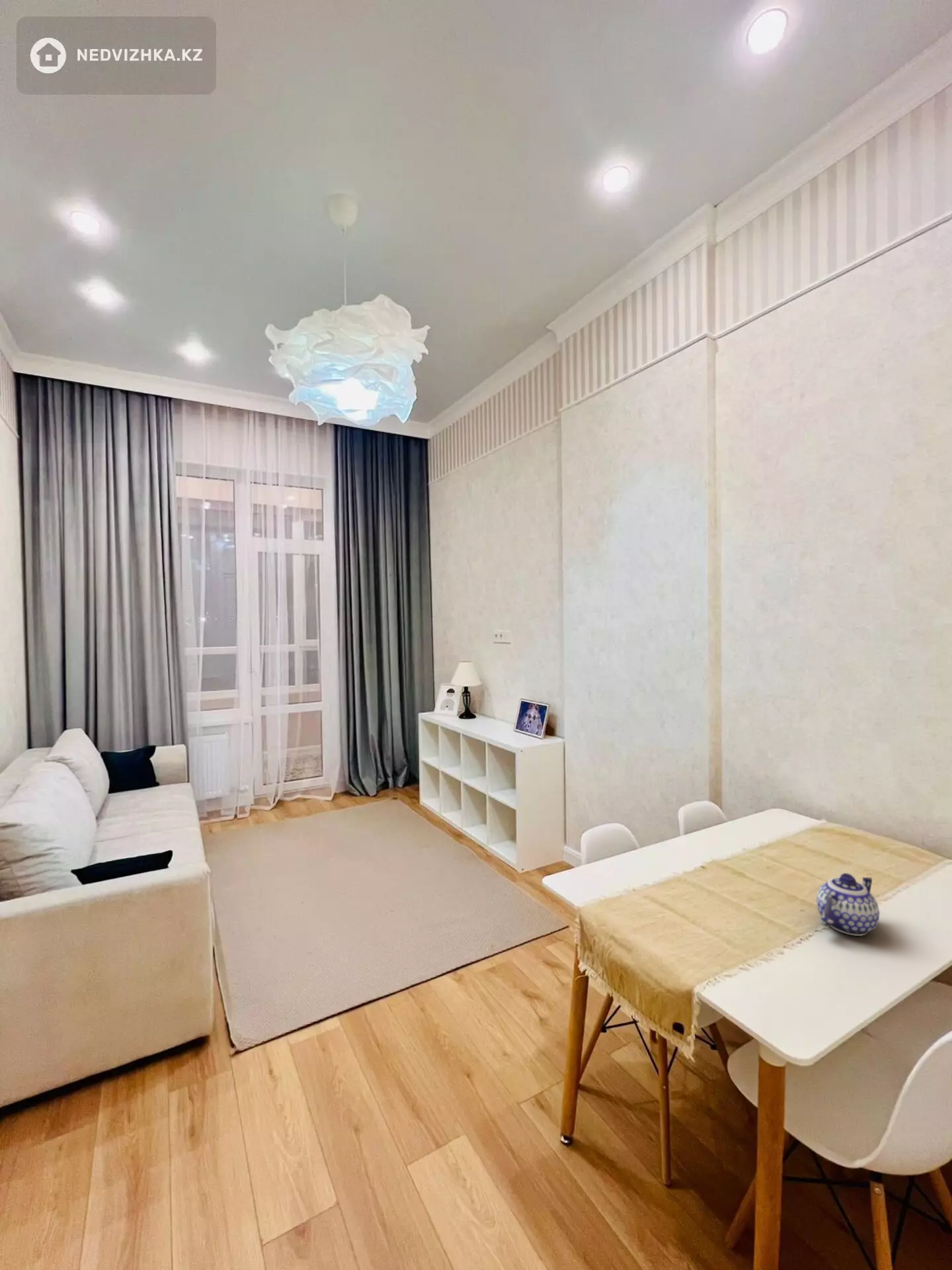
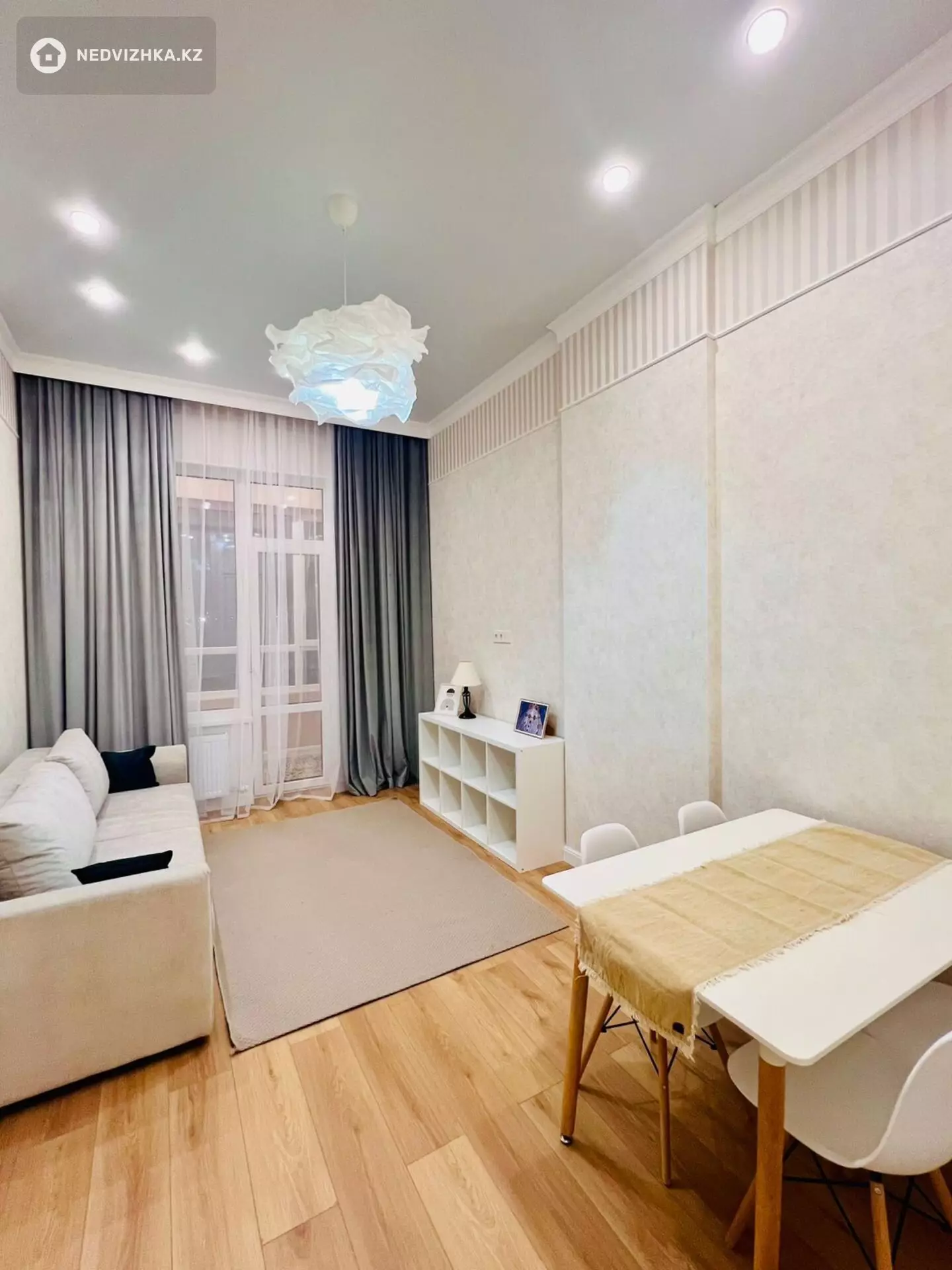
- teapot (848, 900)
